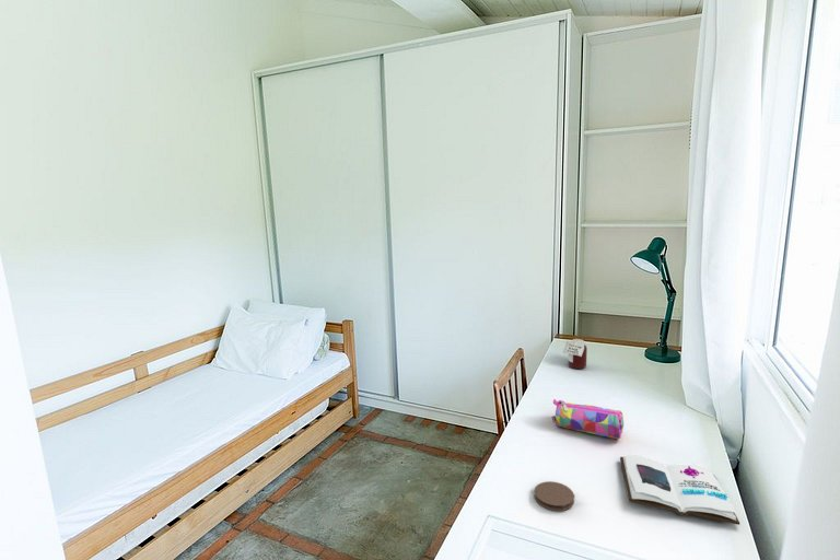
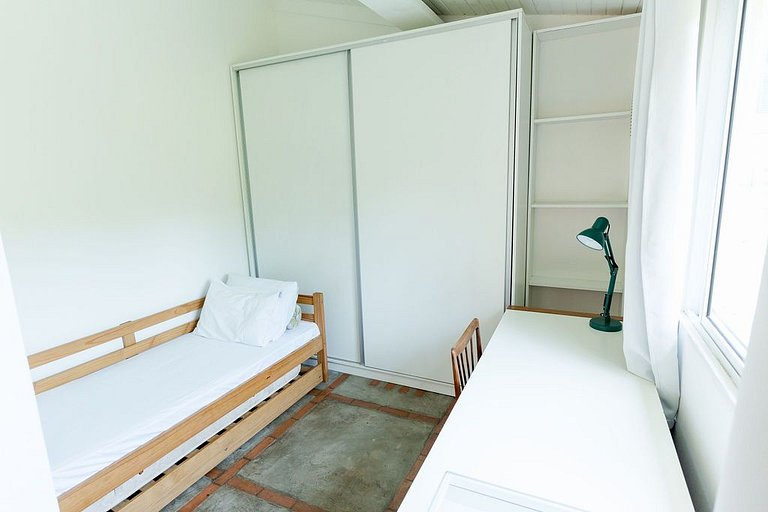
- book (673, 483)
- coaster (553, 495)
- jar (575, 354)
- pencil case (586, 418)
